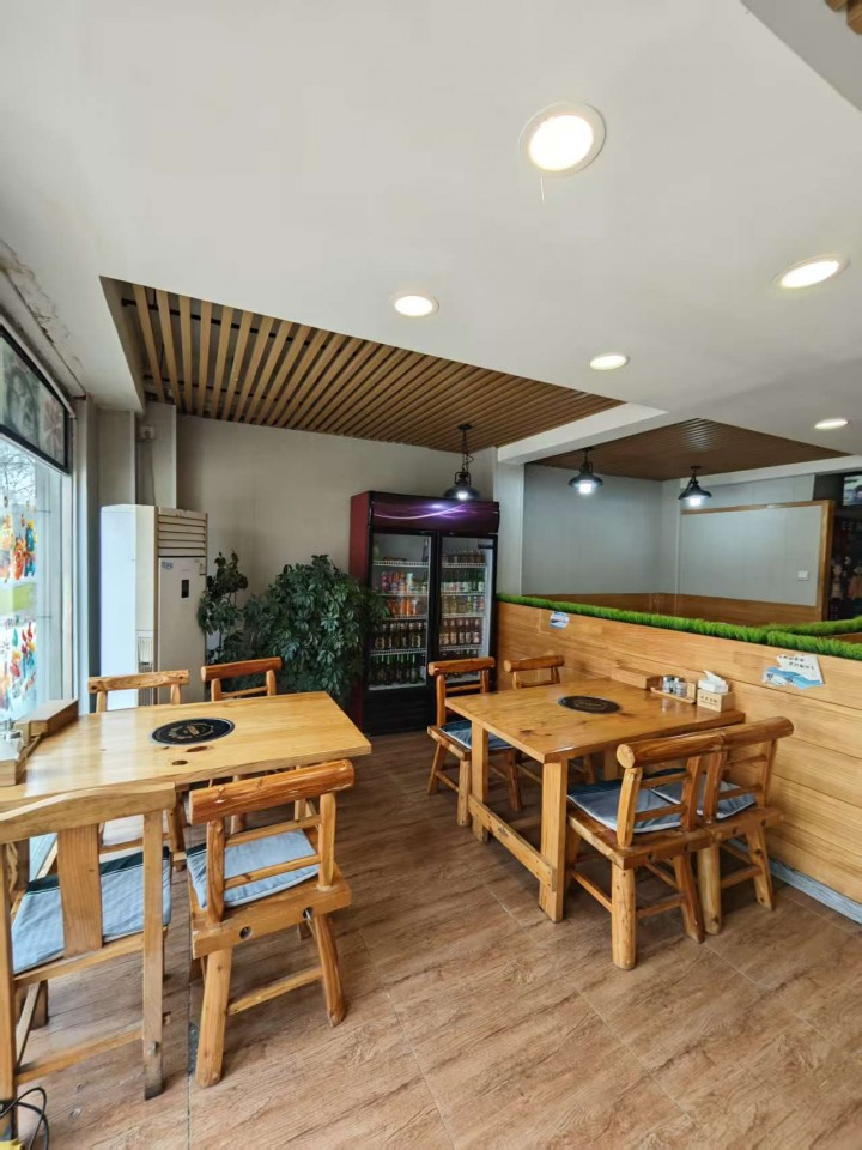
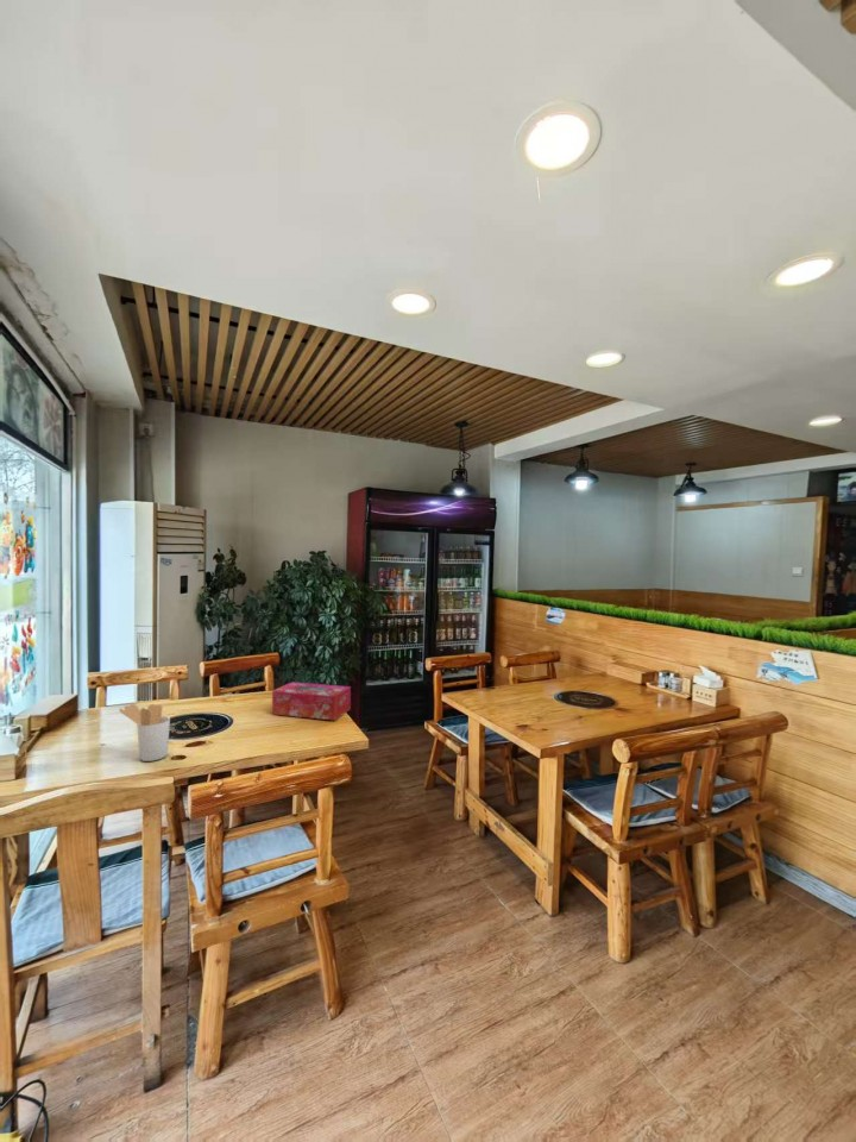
+ tissue box (311, 699)
+ utensil holder (145, 729)
